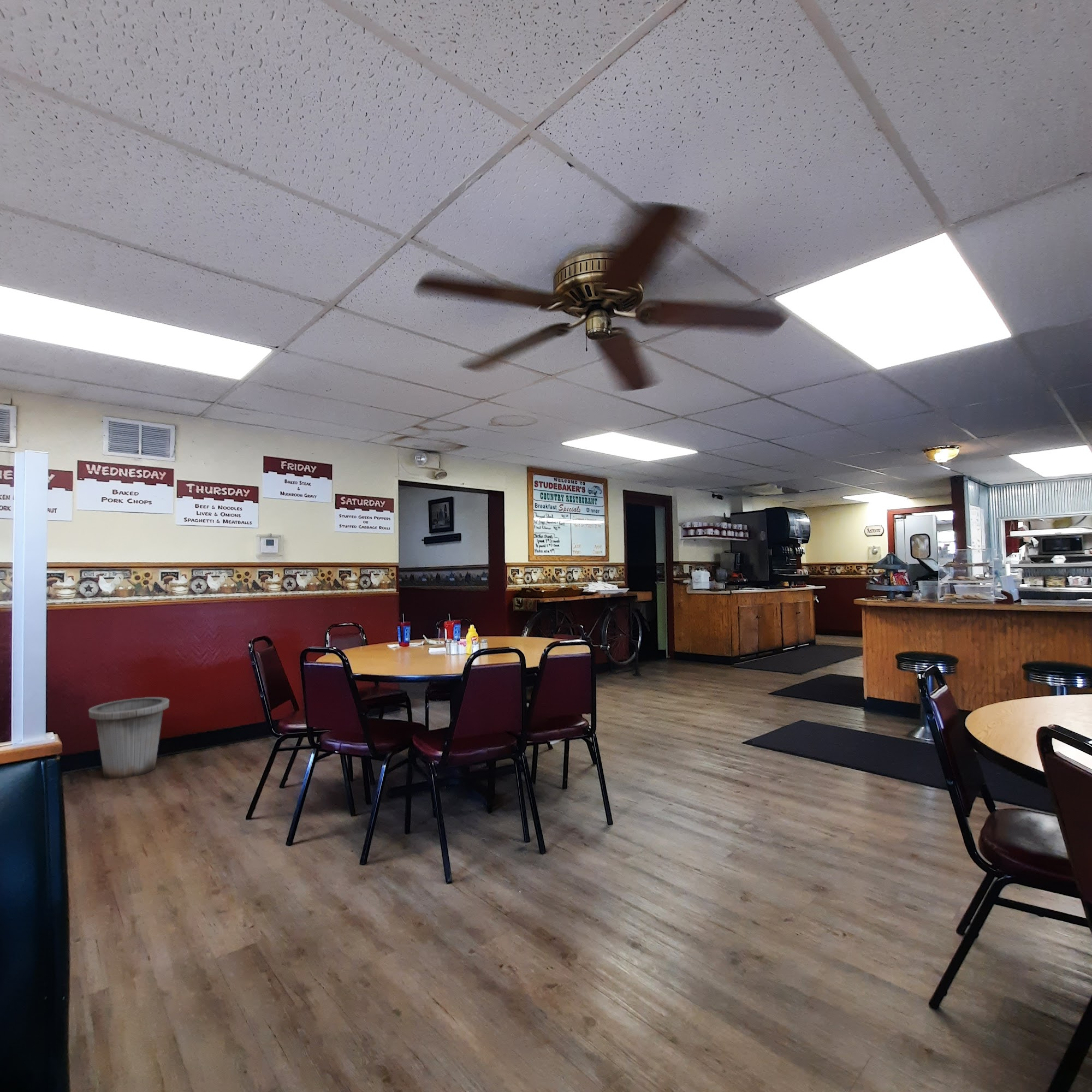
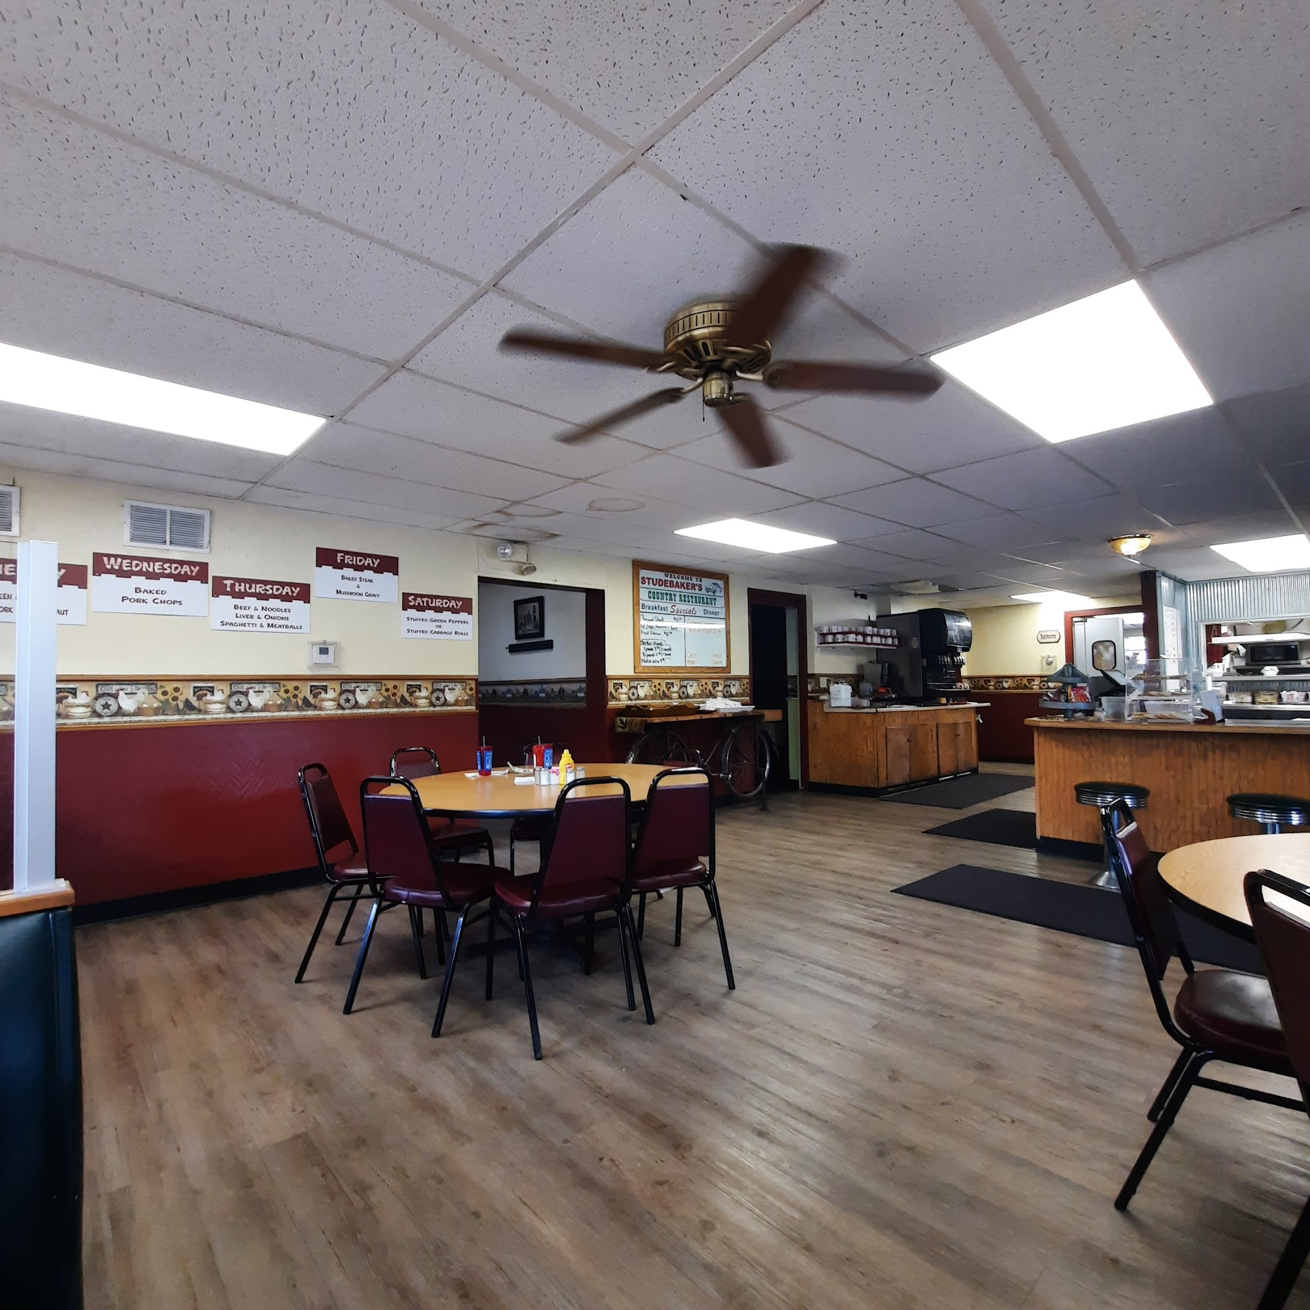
- trash can (130, 738)
